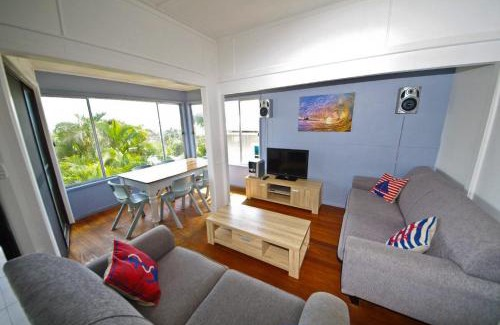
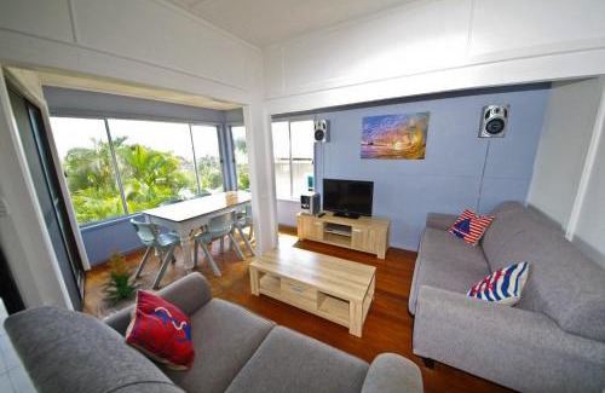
+ indoor plant (119, 271)
